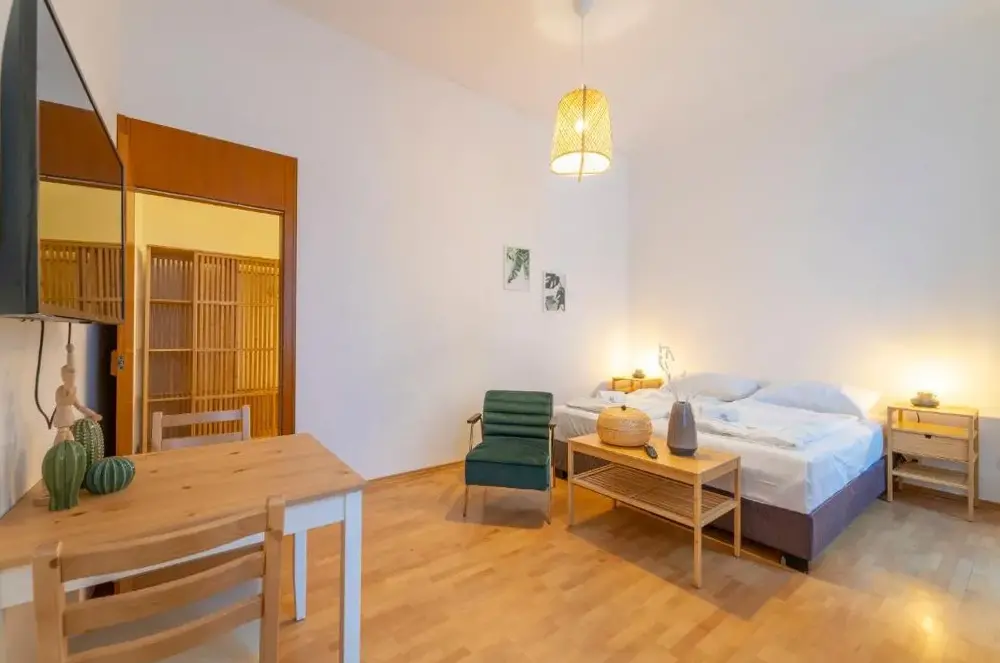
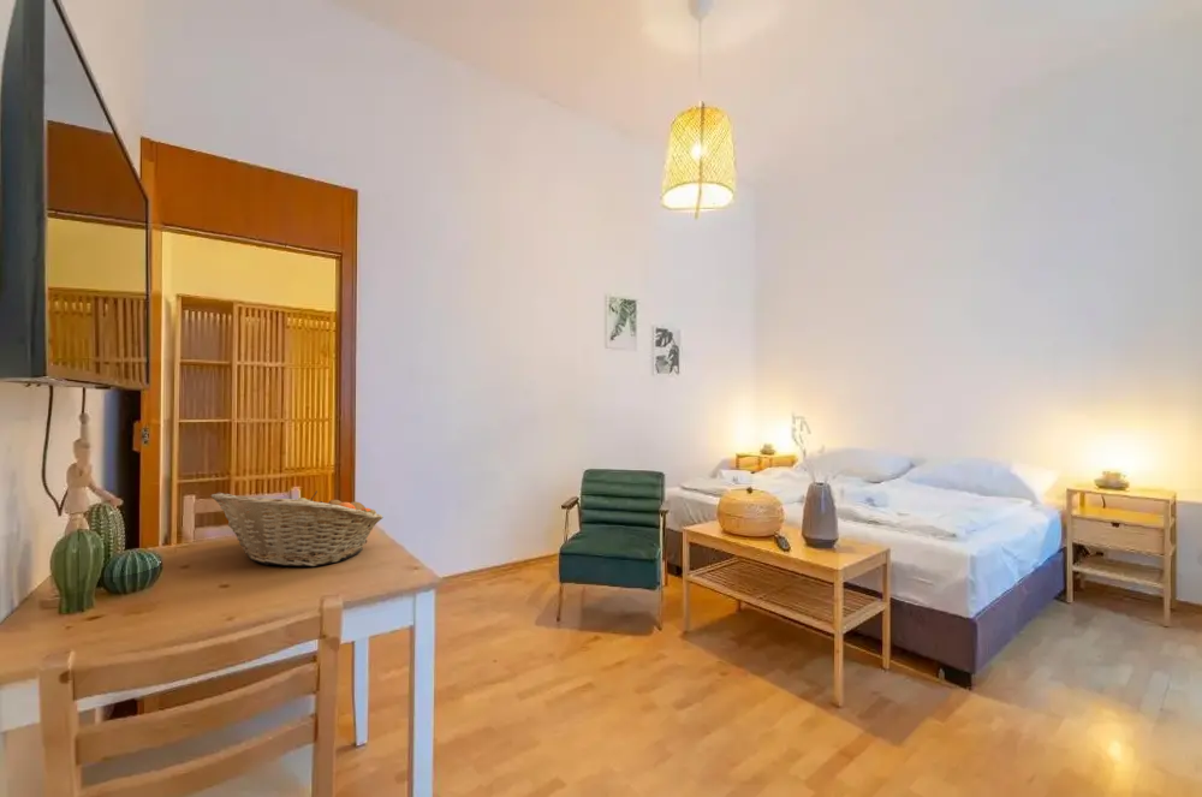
+ fruit basket (299, 519)
